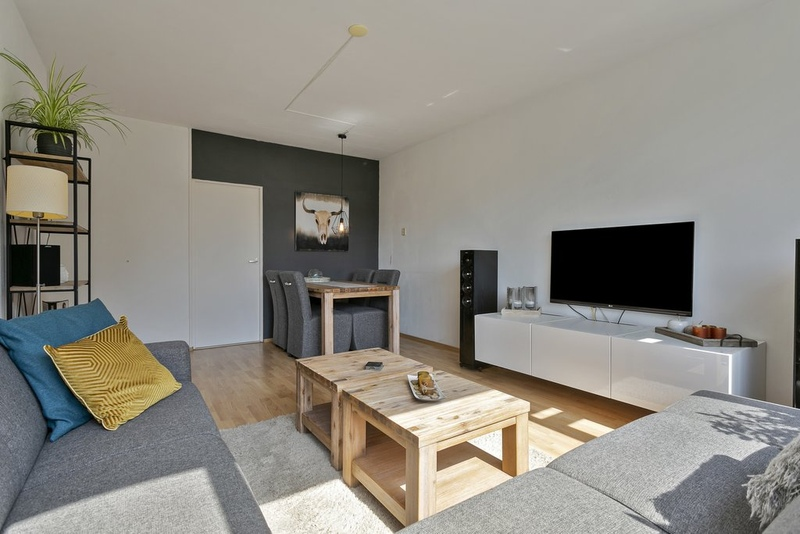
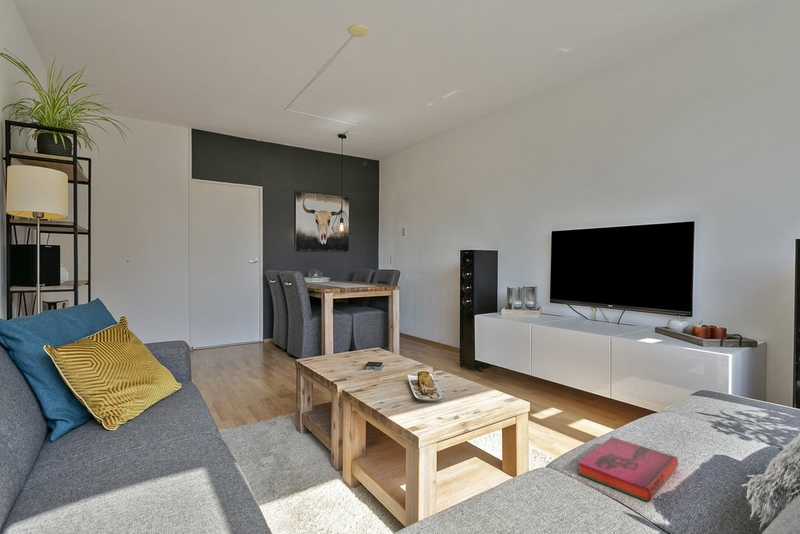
+ hardback book (628, 465)
